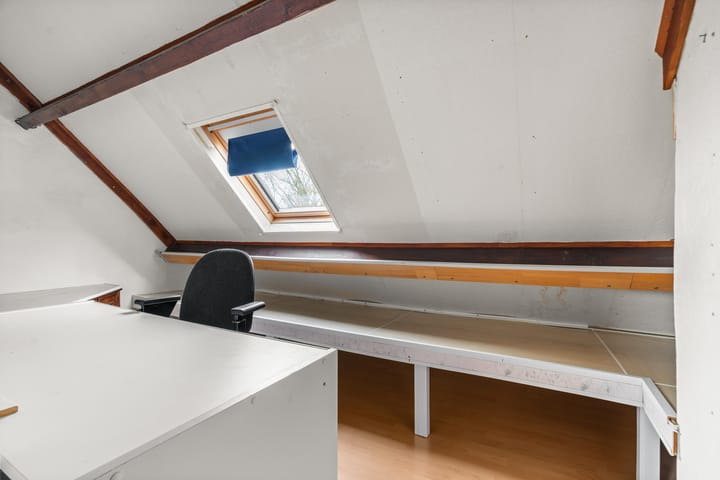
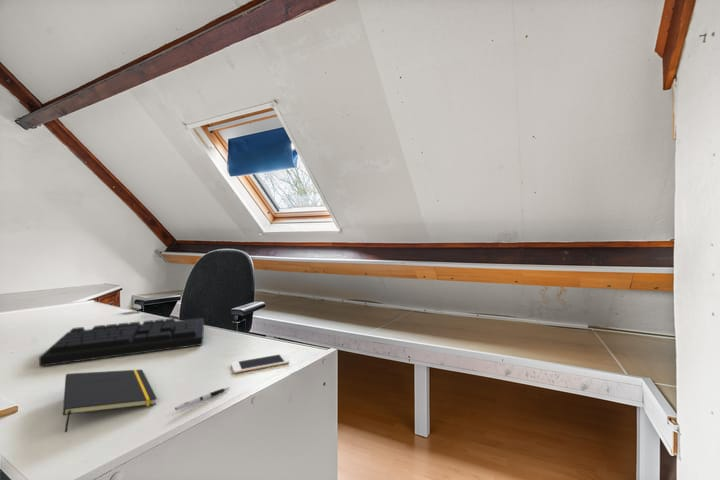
+ pen (204, 397)
+ keyboard (134, 336)
+ notepad (109, 388)
+ cell phone (260, 362)
